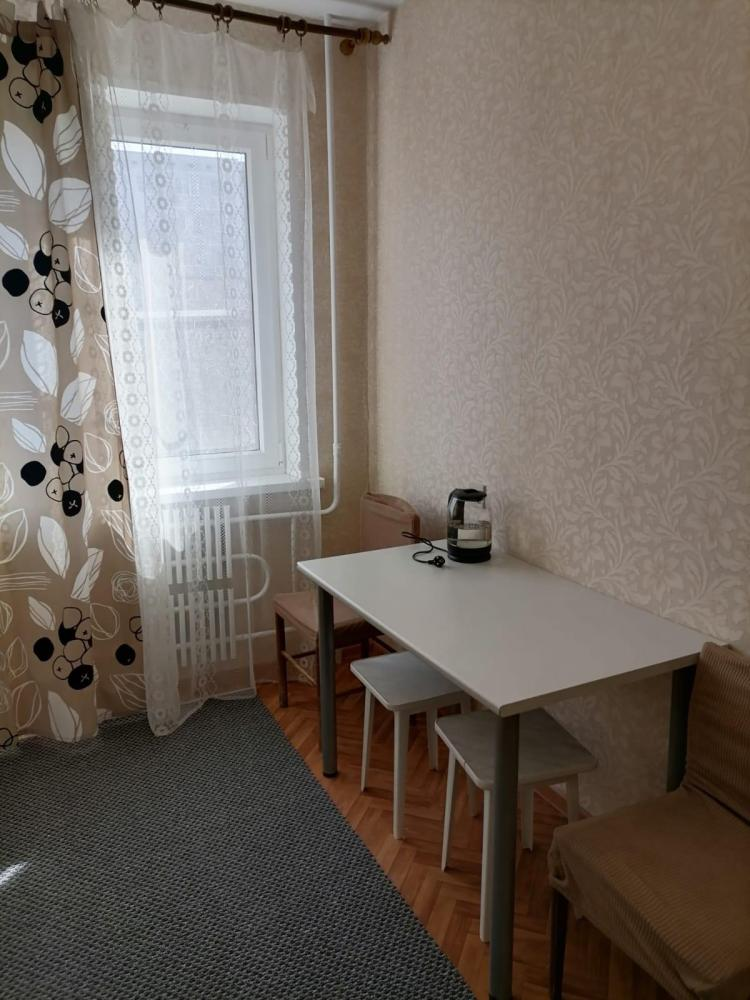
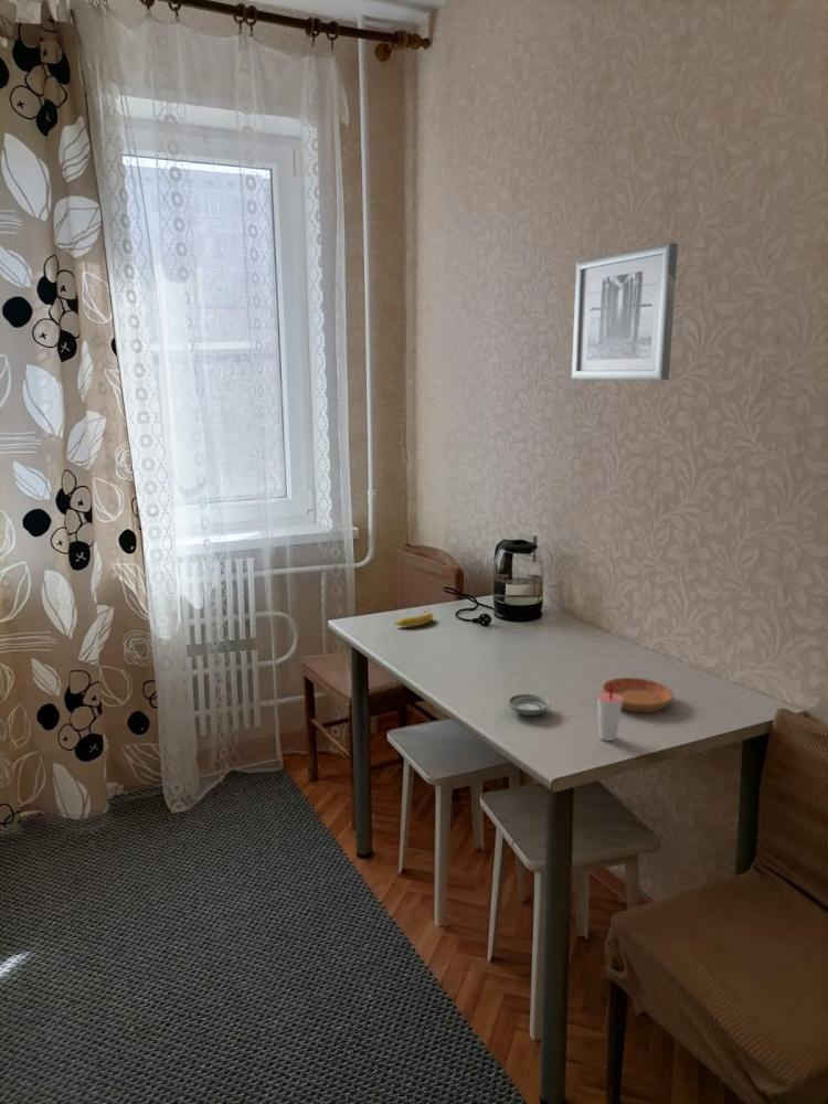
+ saucer (636, 696)
+ saucer (528, 705)
+ cup (608, 710)
+ wall art (619, 317)
+ banana (415, 617)
